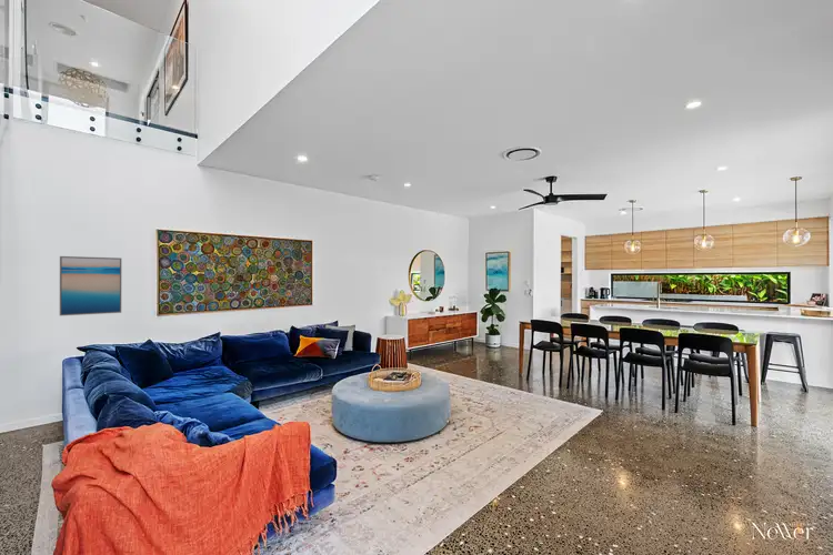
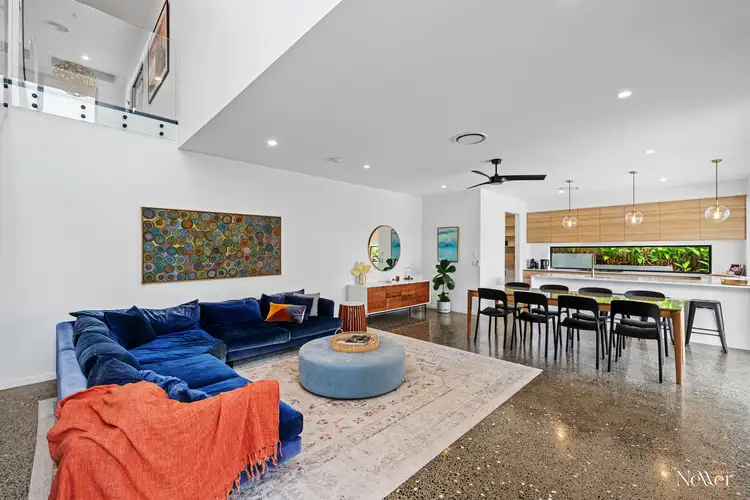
- wall art (91, 285)
